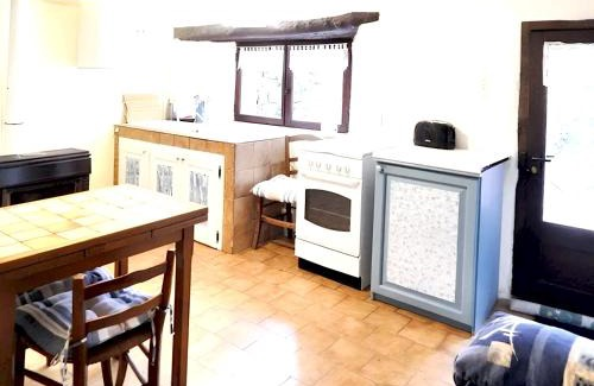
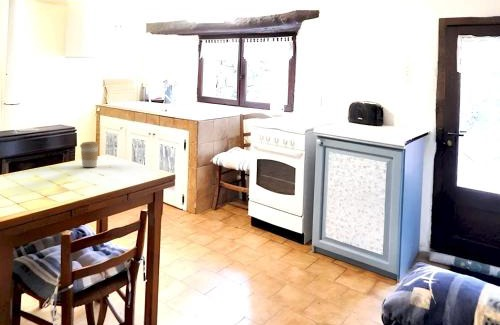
+ coffee cup (89, 154)
